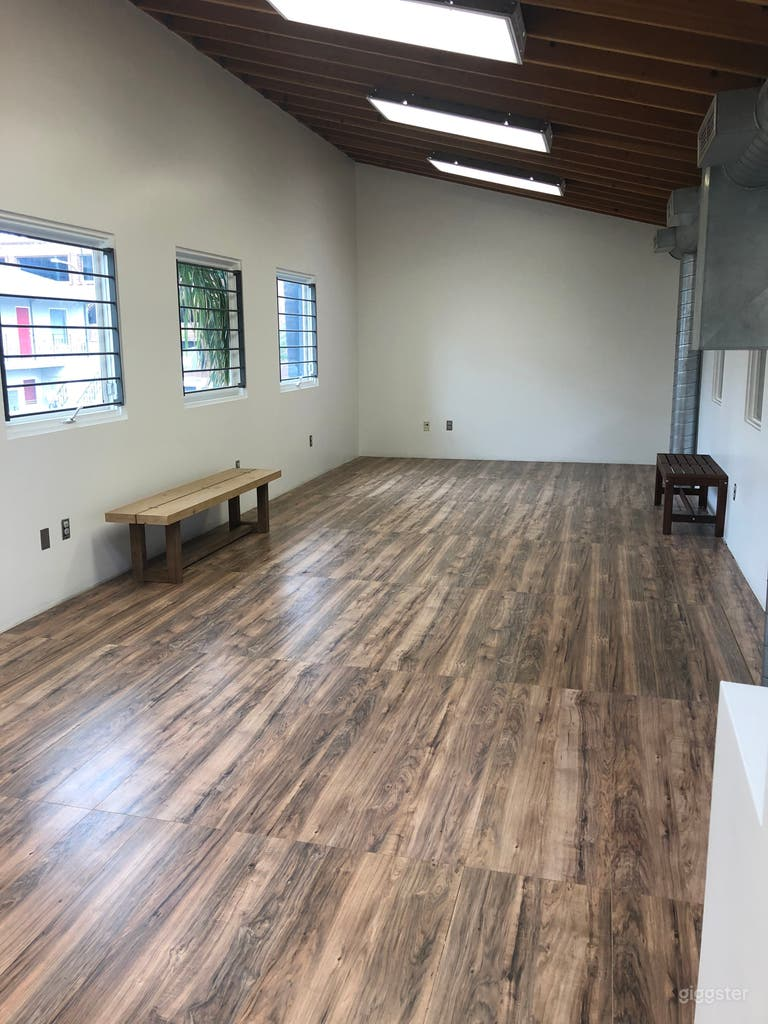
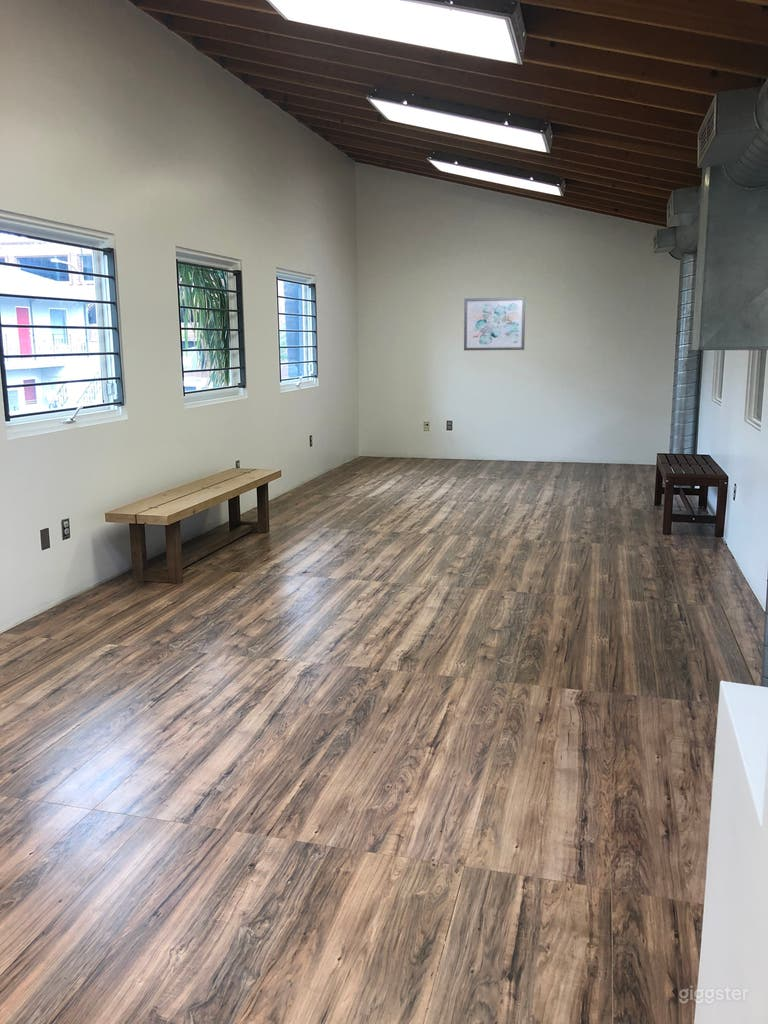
+ wall art (494, 324)
